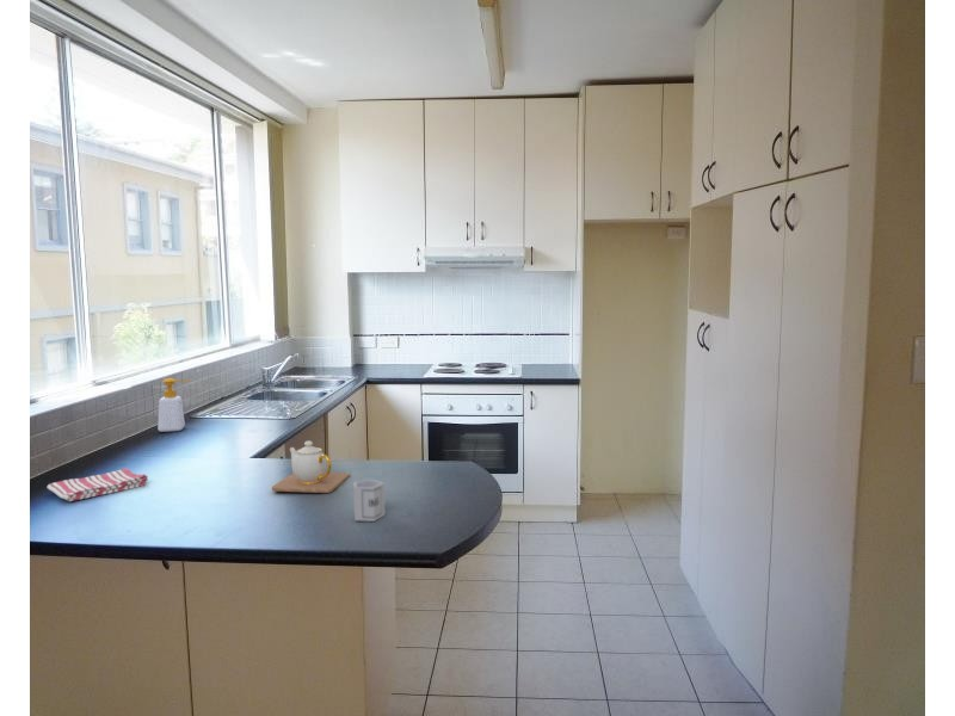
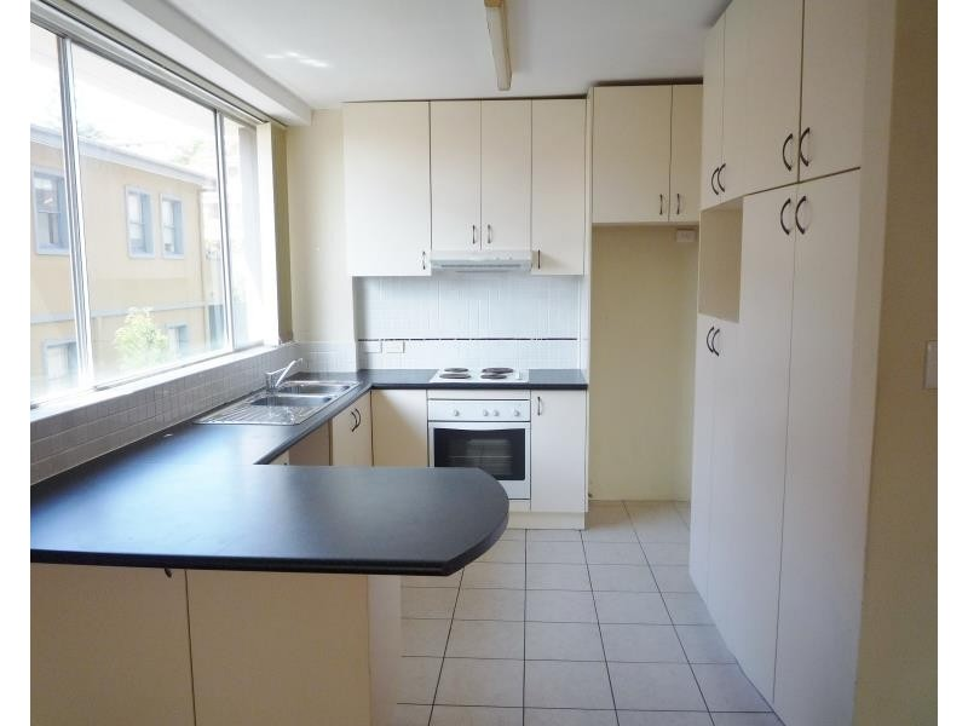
- dish towel (98, 482)
- teapot (310, 461)
- cup (366, 499)
- soap bottle (175, 403)
